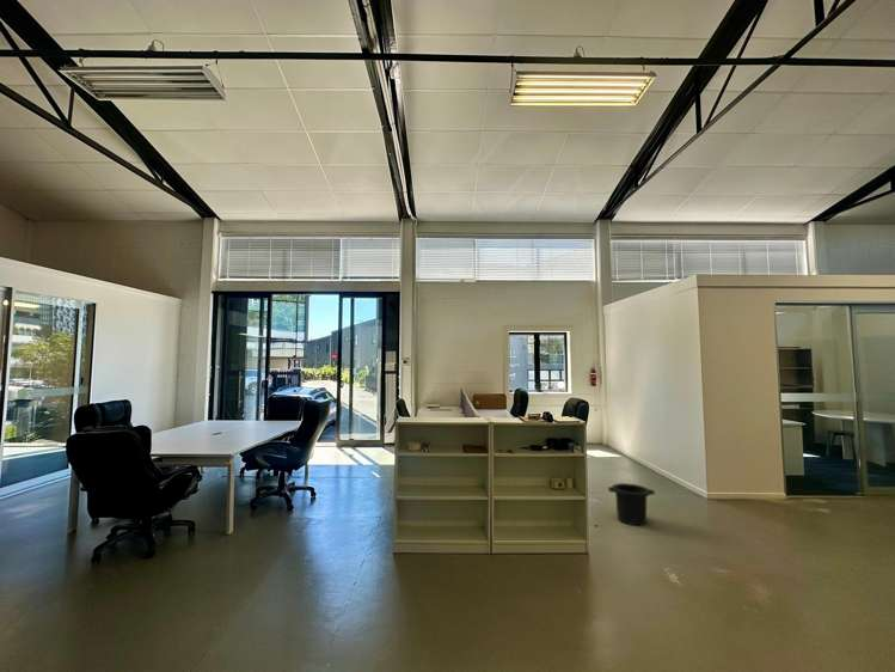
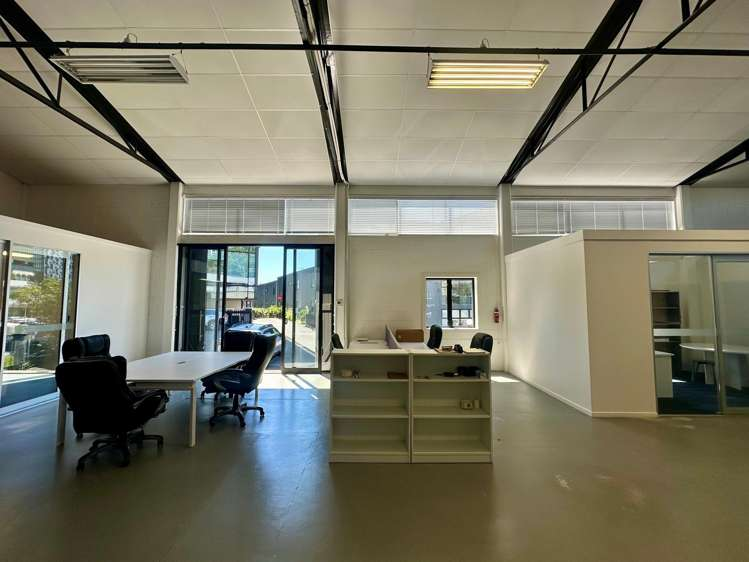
- trash can (631, 503)
